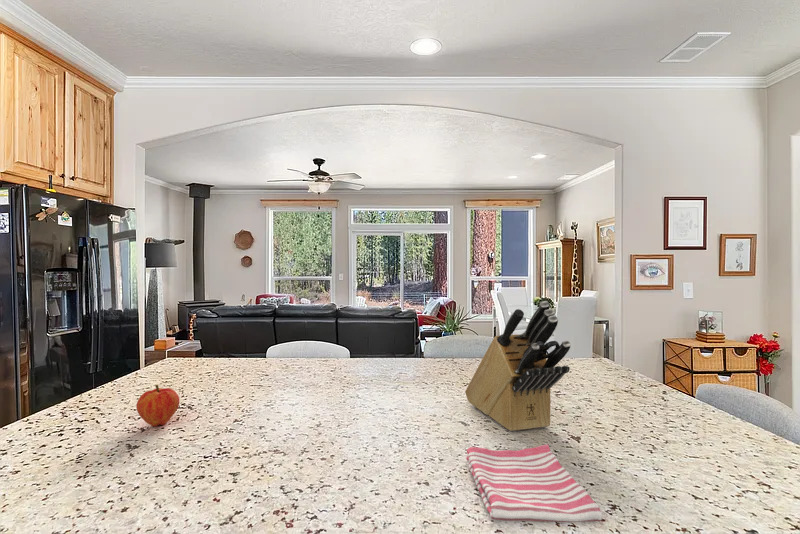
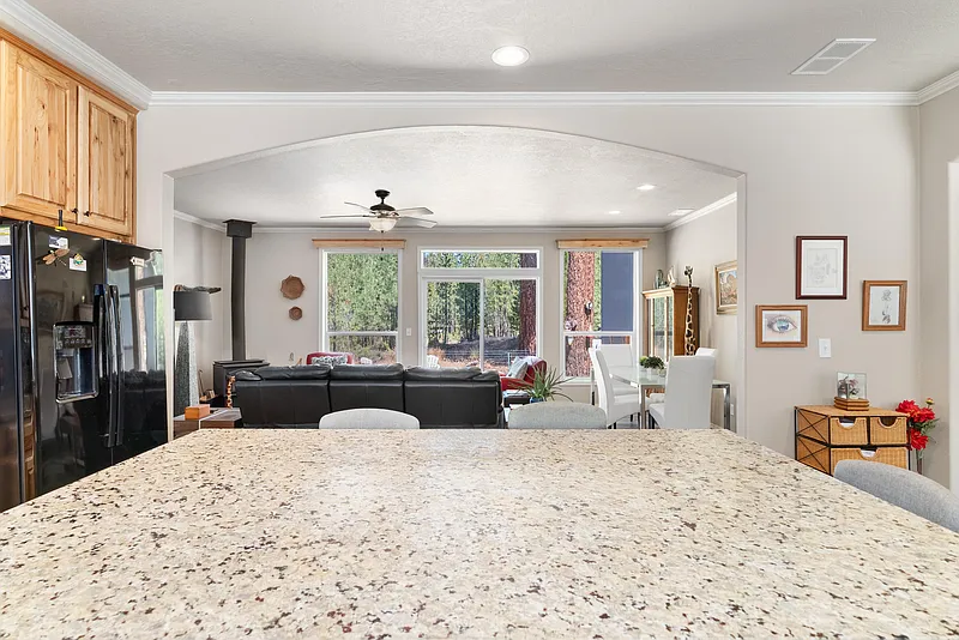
- dish towel (524, 478)
- fruit (158, 404)
- knife block (512, 358)
